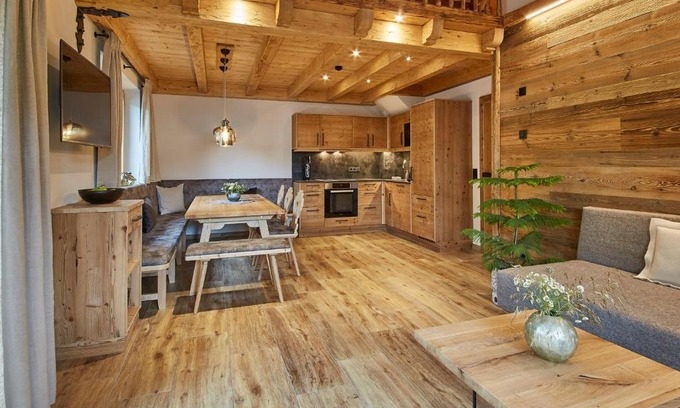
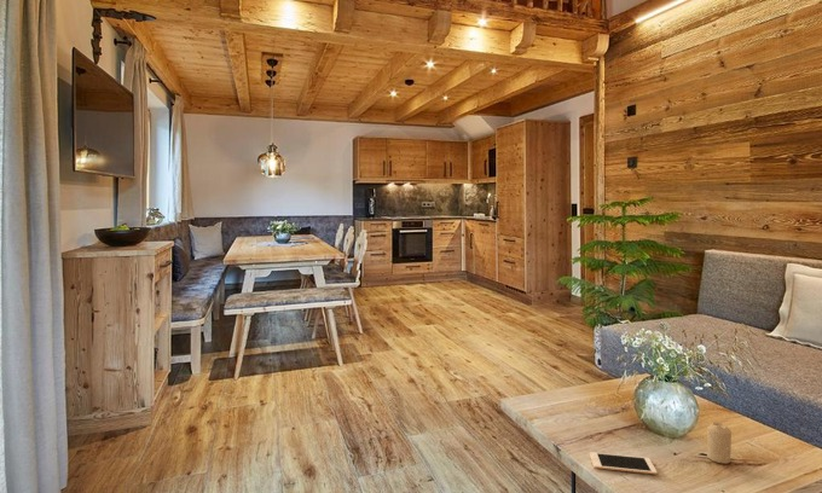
+ candle (718, 441)
+ cell phone (621, 463)
